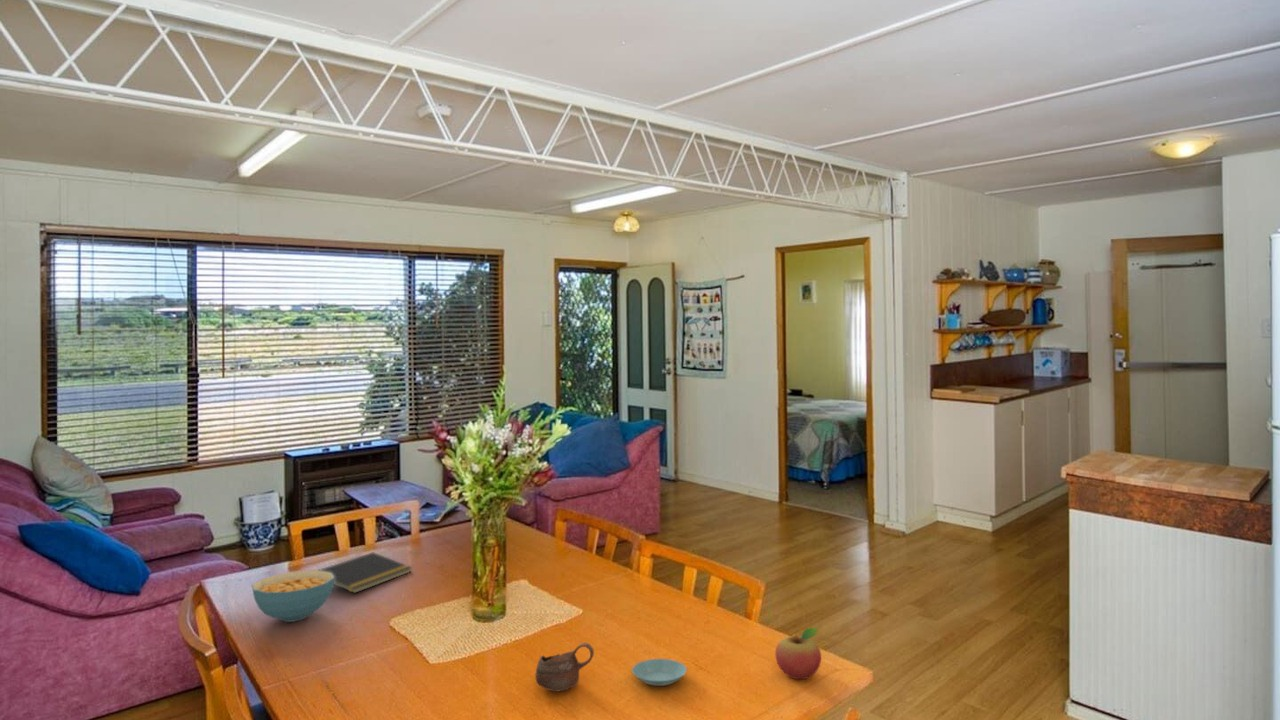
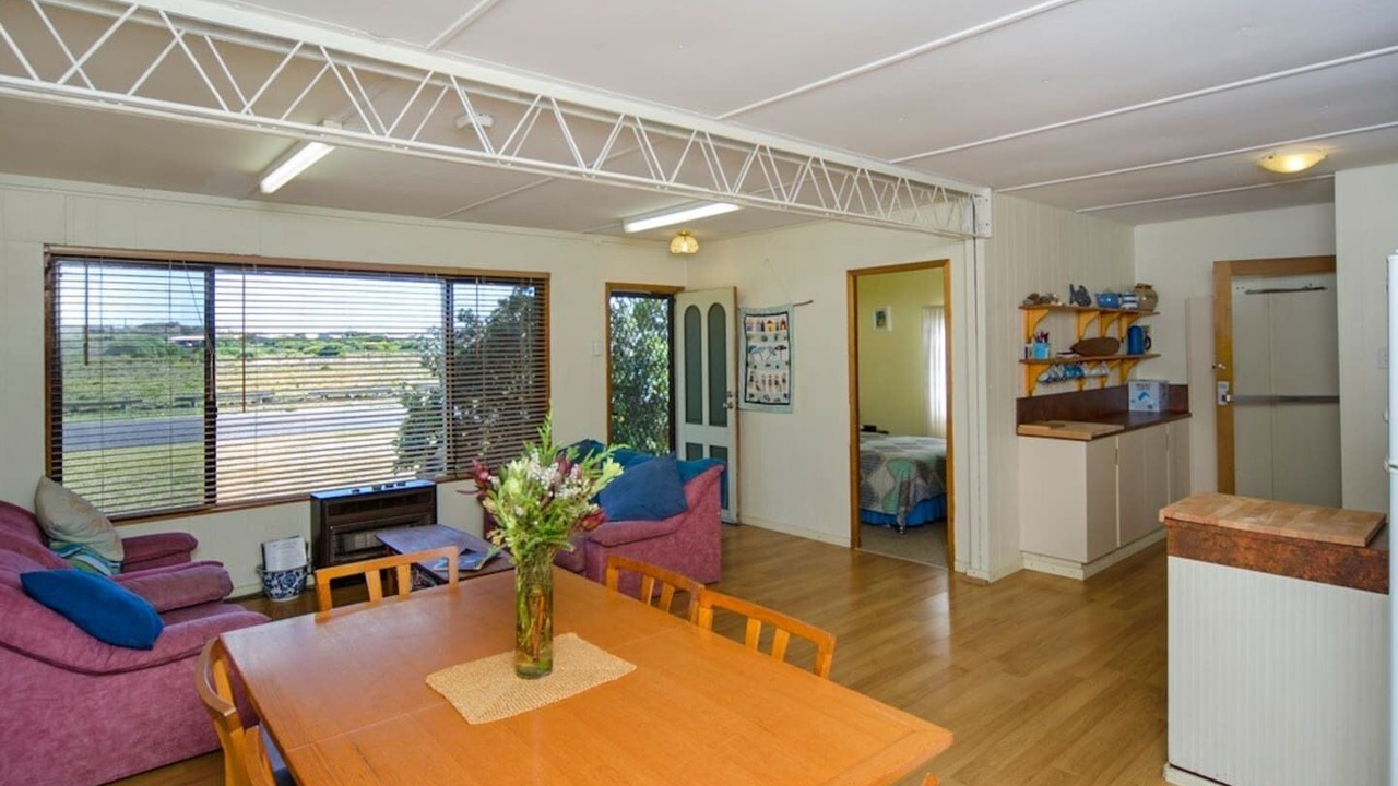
- saucer (659, 674)
- cereal bowl (294, 599)
- fruit (798, 652)
- cup (562, 666)
- notepad (364, 571)
